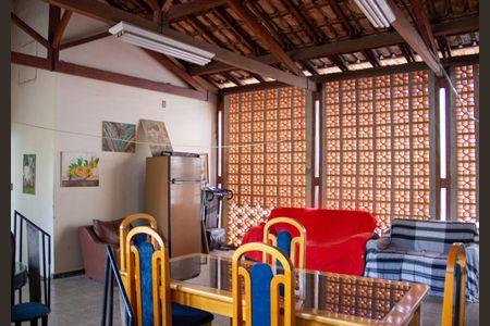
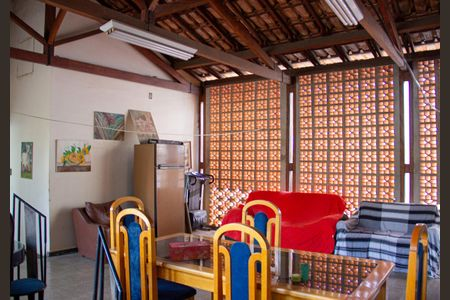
+ tissue box (189, 250)
+ cup (301, 272)
